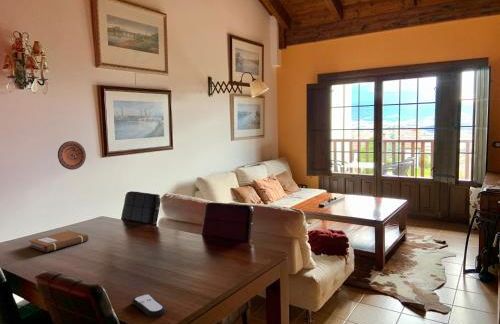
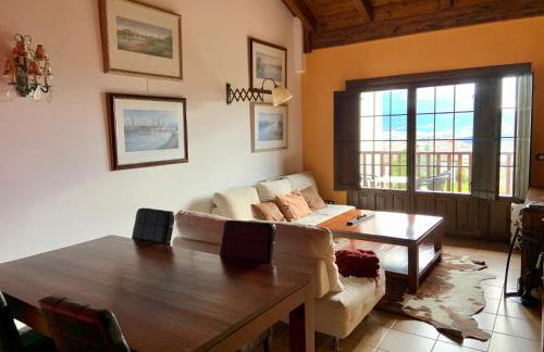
- remote control (149, 305)
- decorative plate (71, 155)
- notebook (58, 241)
